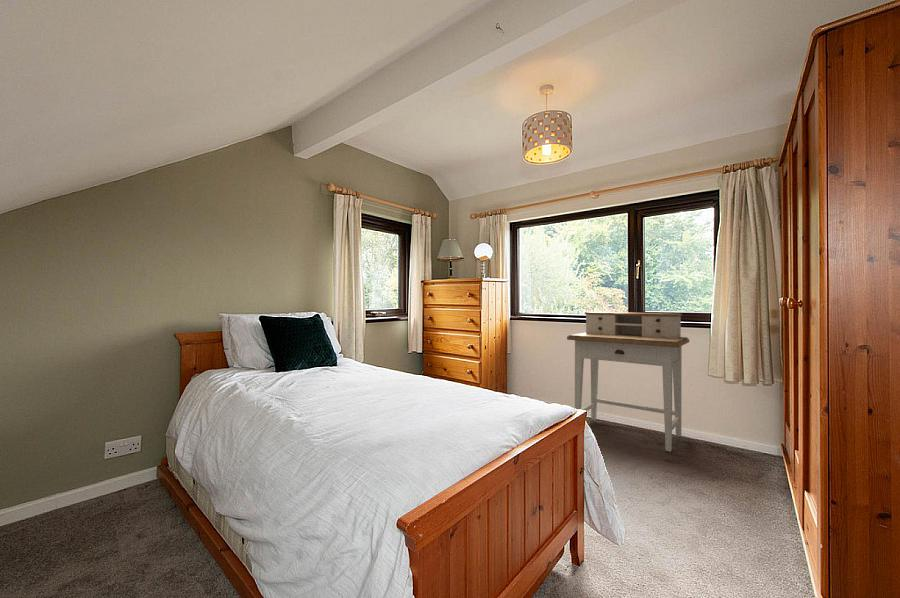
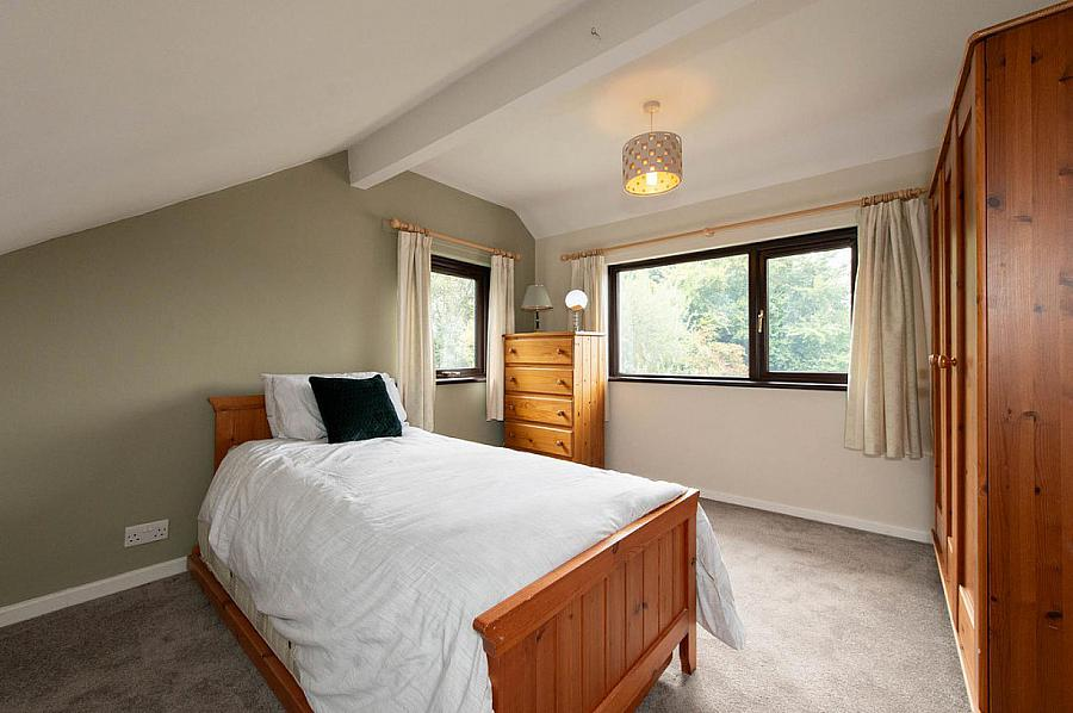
- desk (626, 362)
